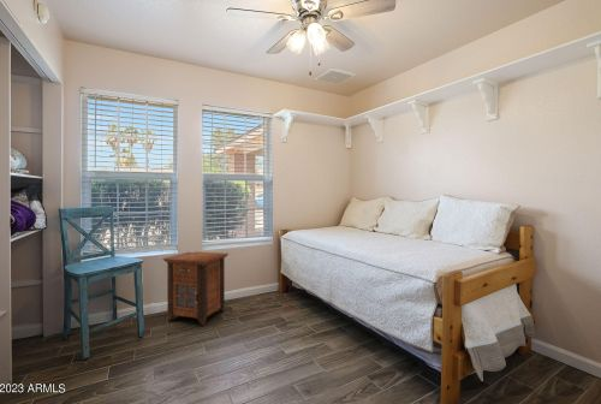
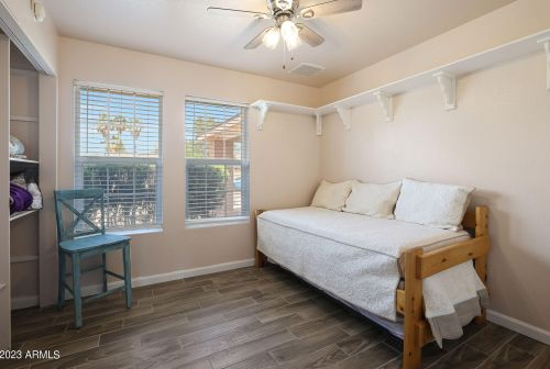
- nightstand (196, 285)
